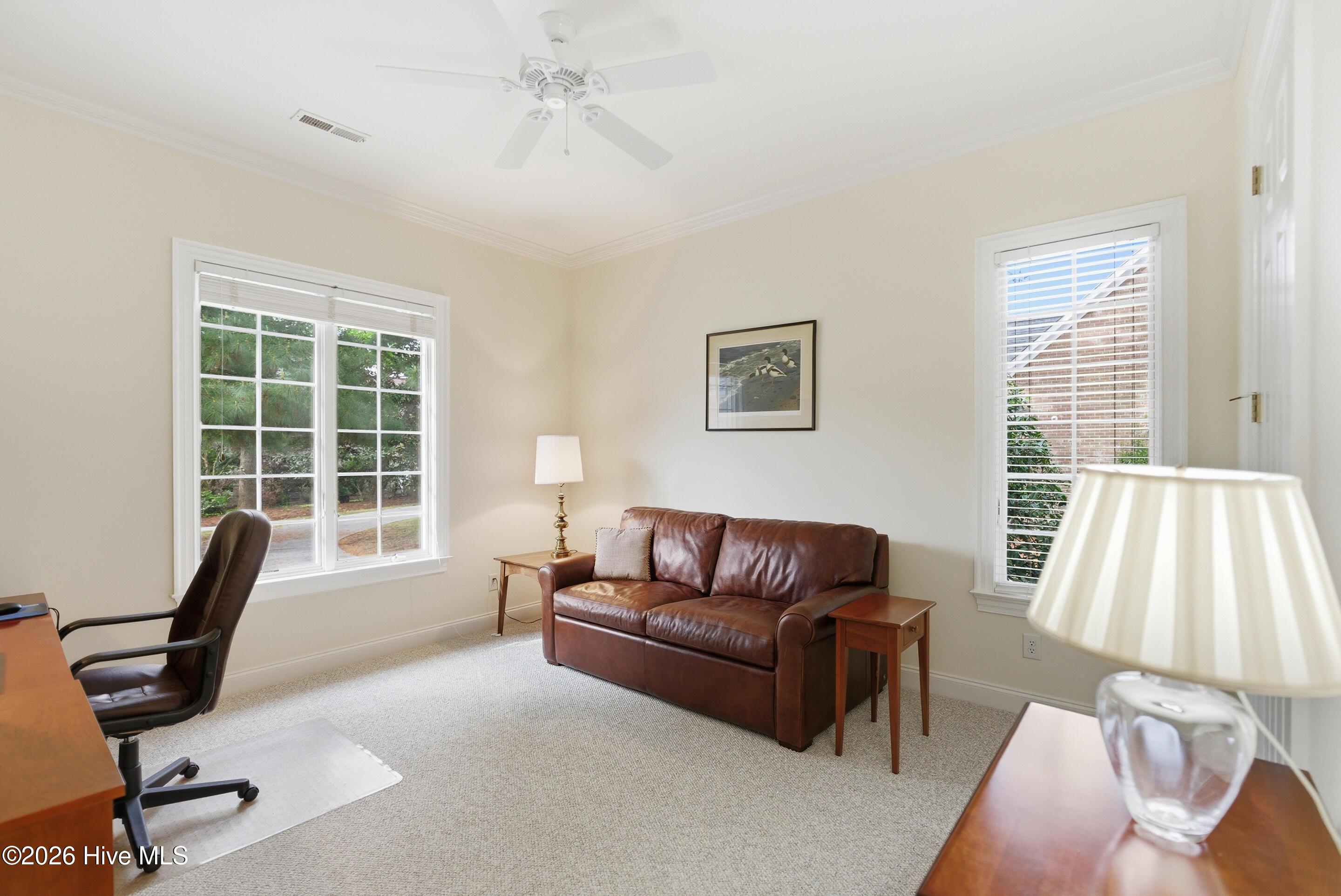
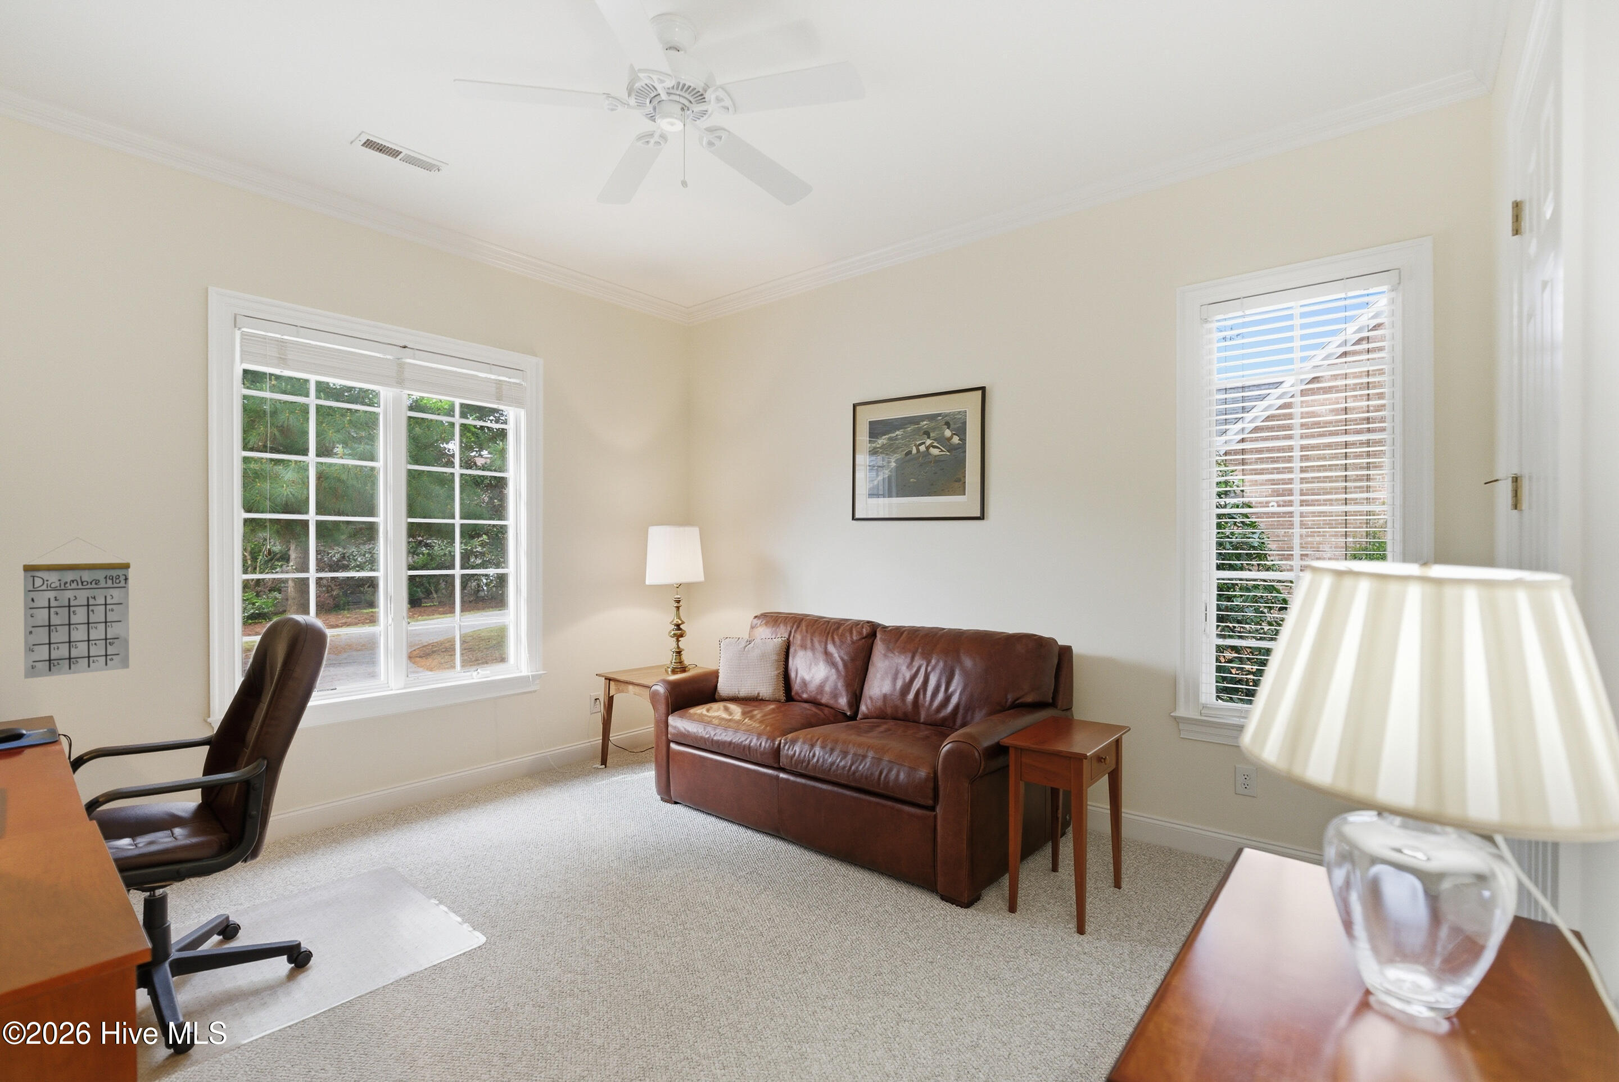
+ calendar (78, 605)
